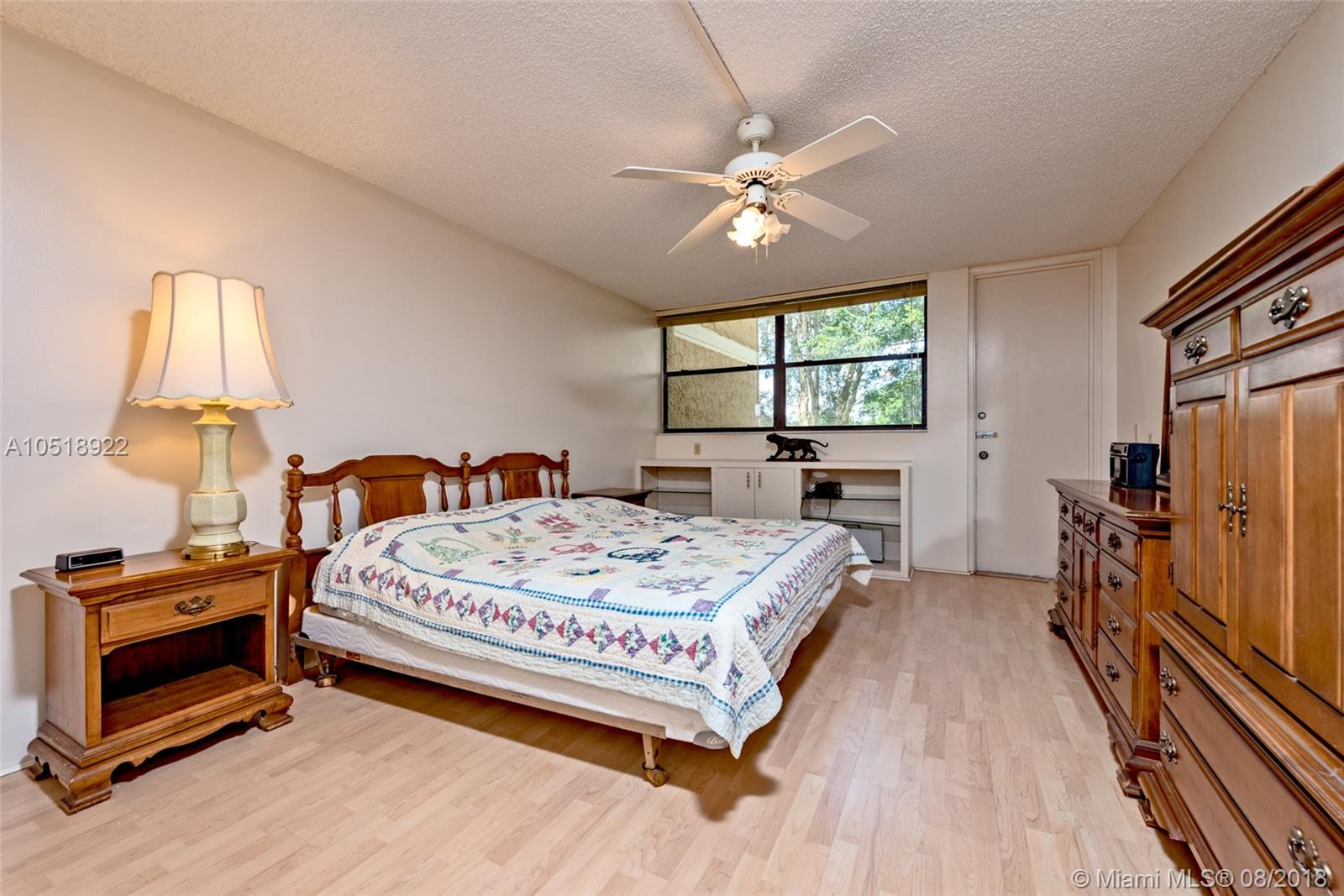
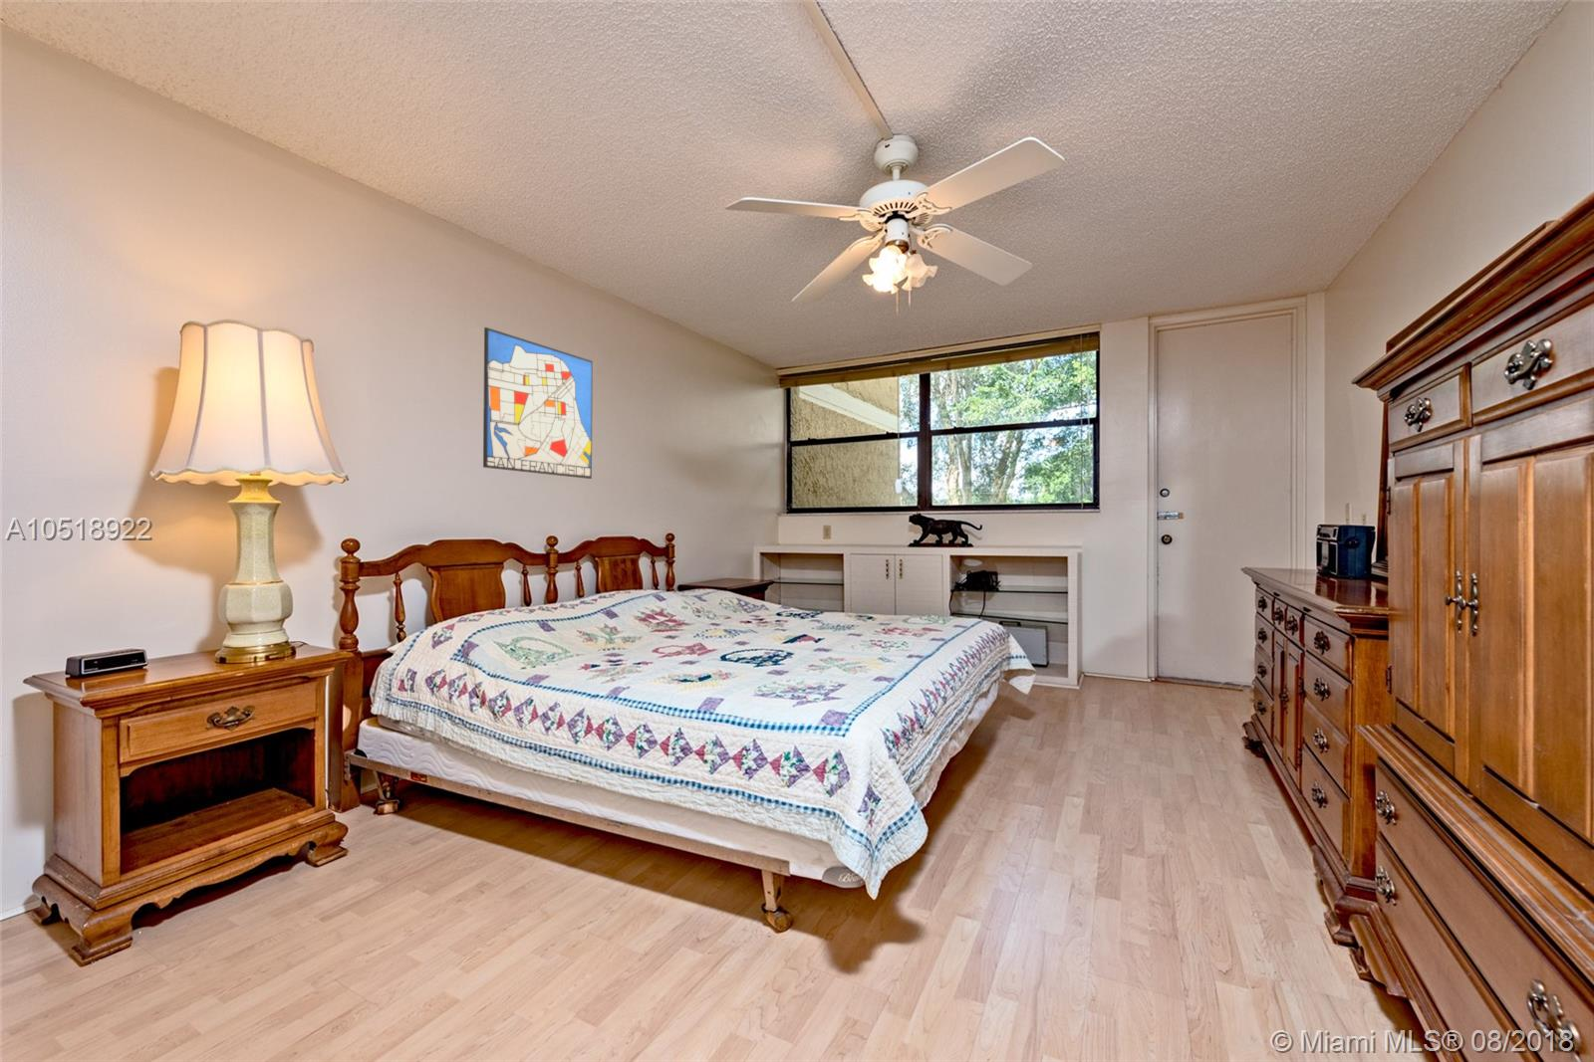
+ wall art (542, 409)
